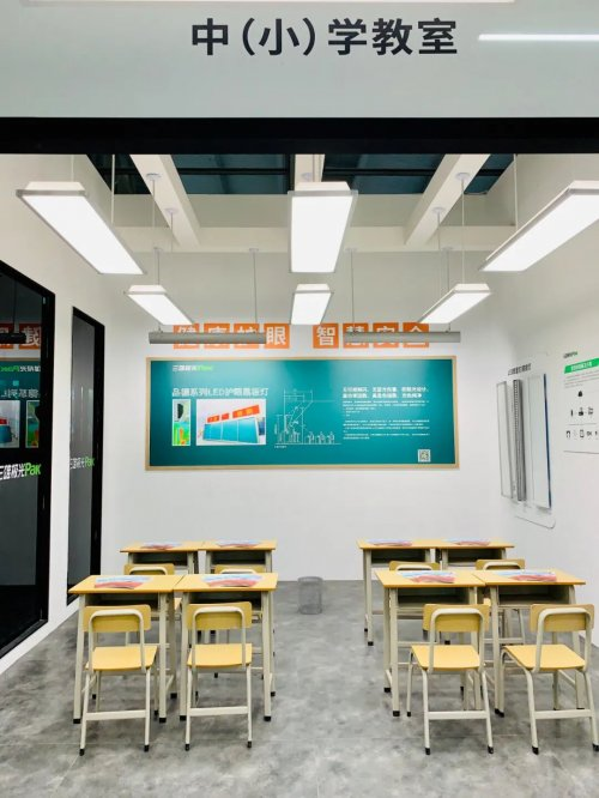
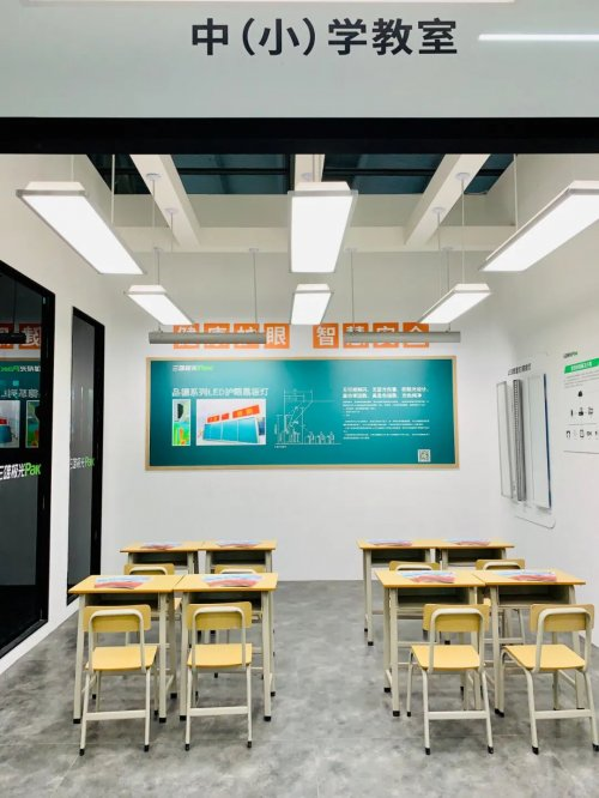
- wastebasket (310, 594)
